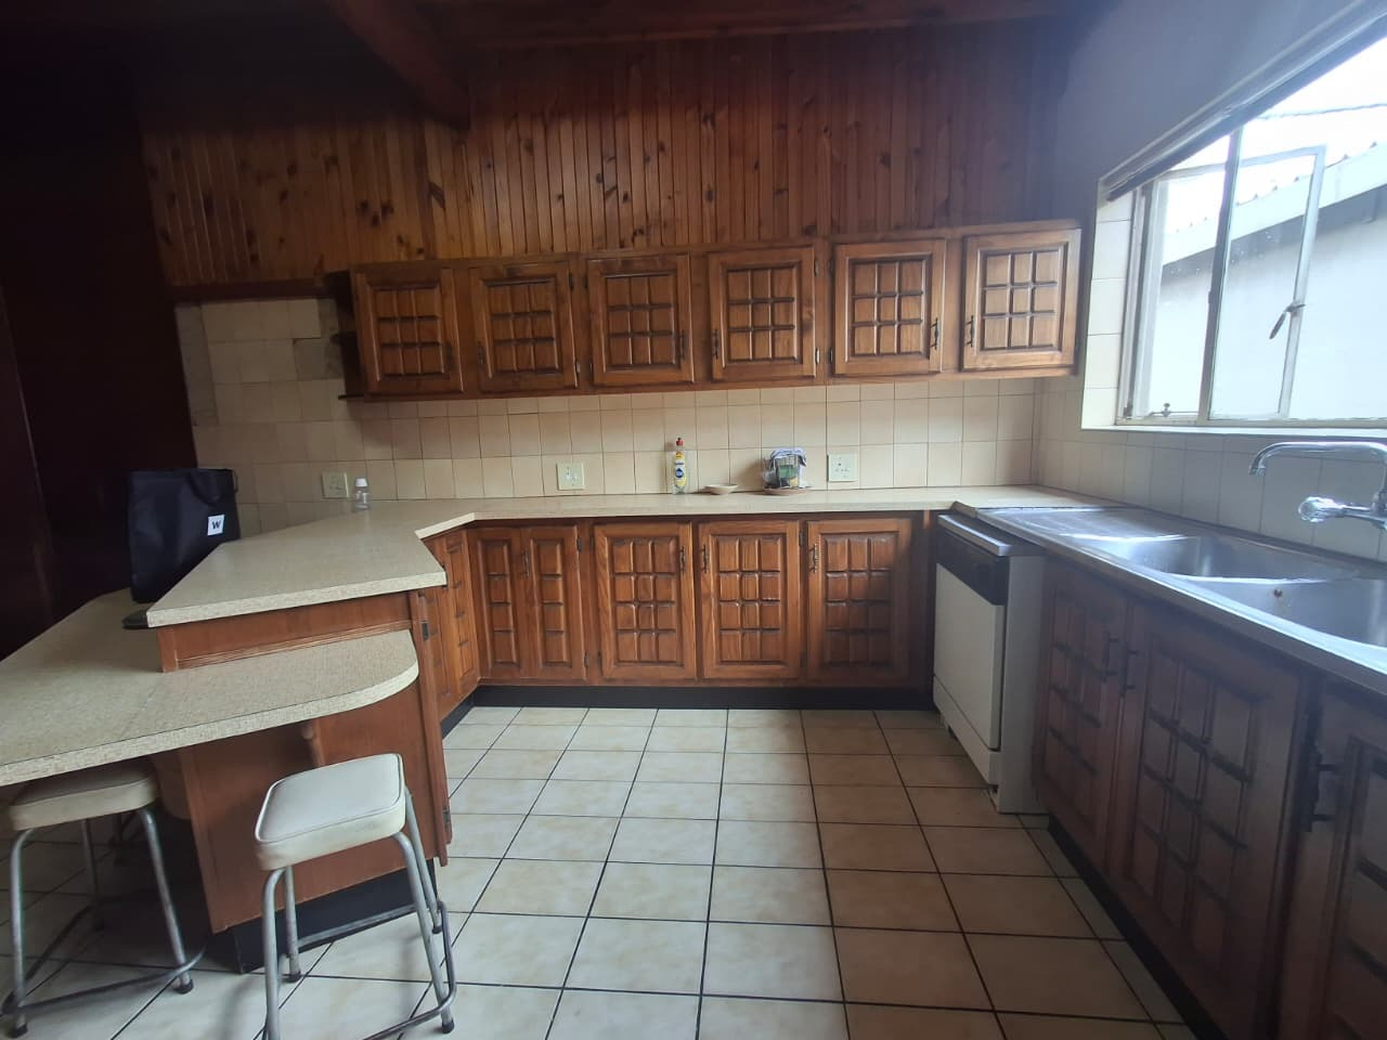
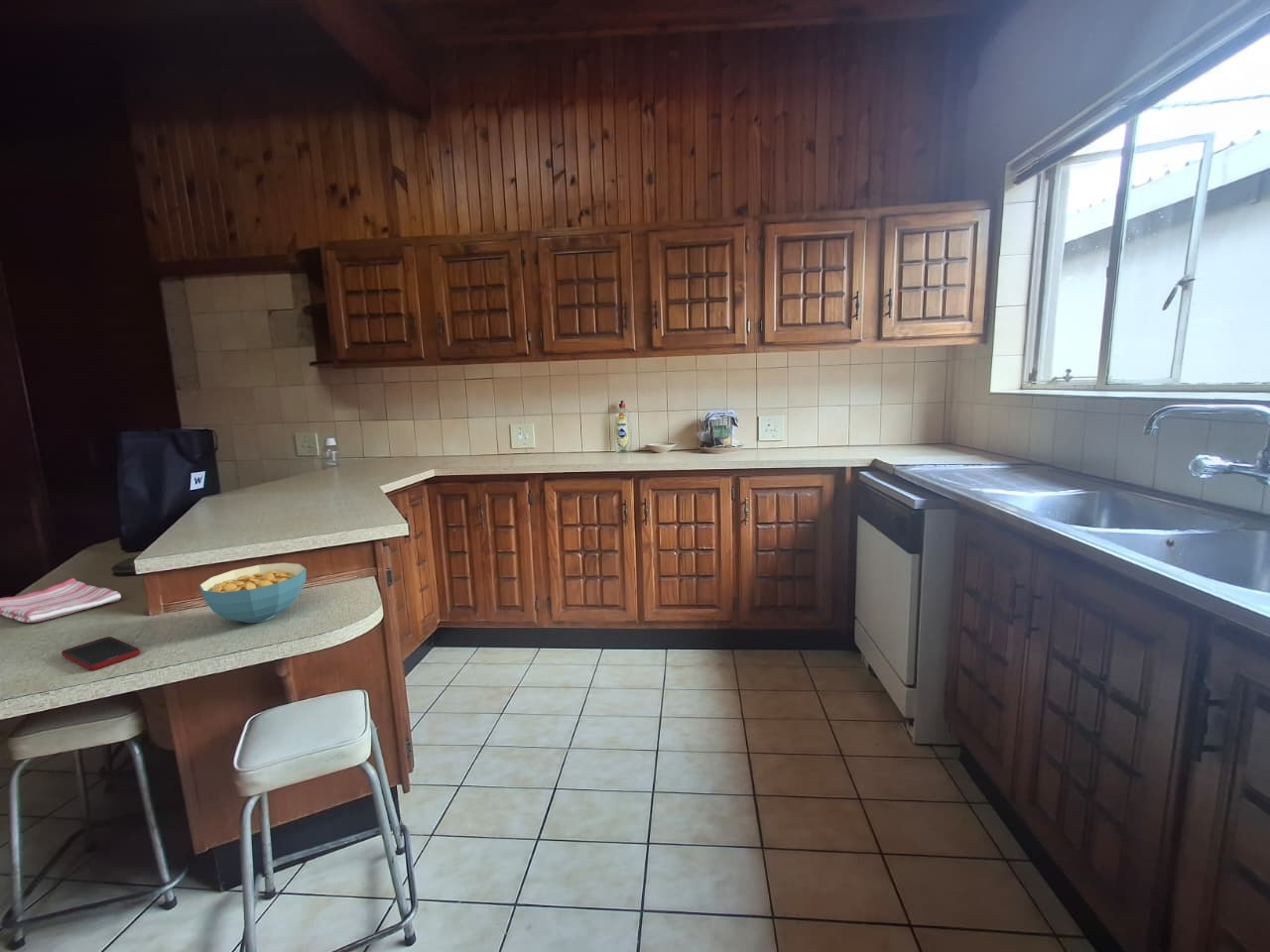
+ dish towel (54, 599)
+ cell phone (100, 653)
+ cereal bowl (257, 597)
